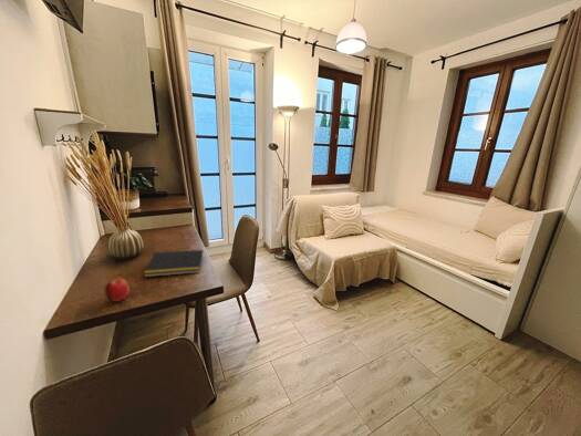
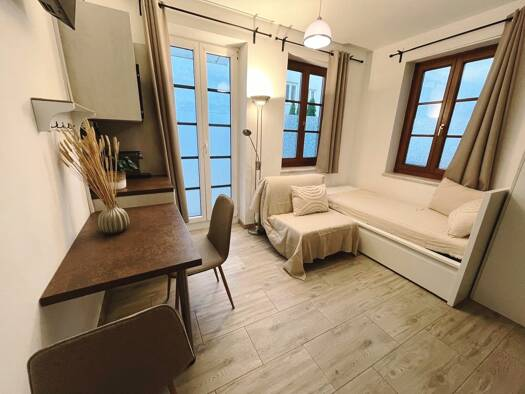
- notepad (175, 262)
- fruit (116, 289)
